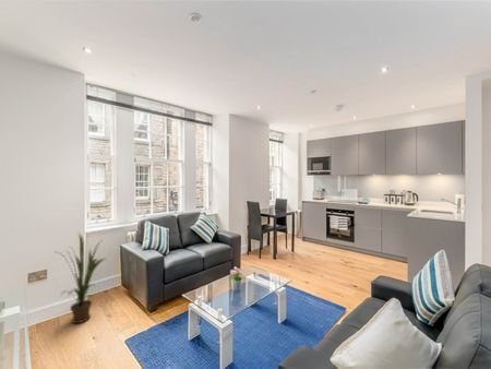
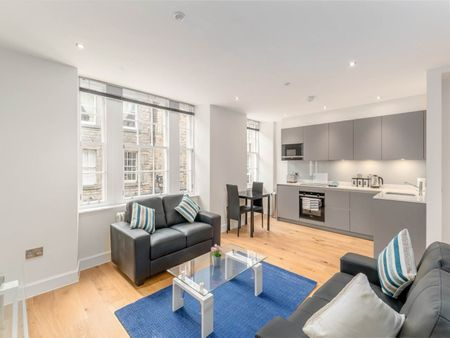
- house plant (79, 277)
